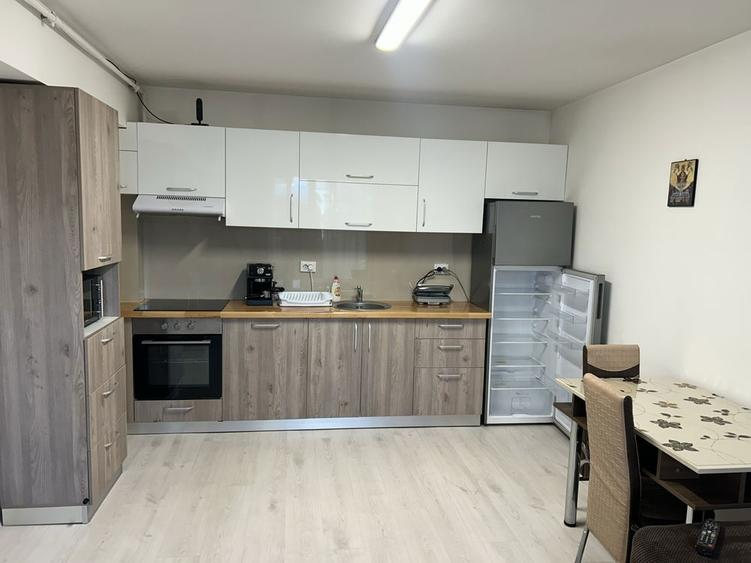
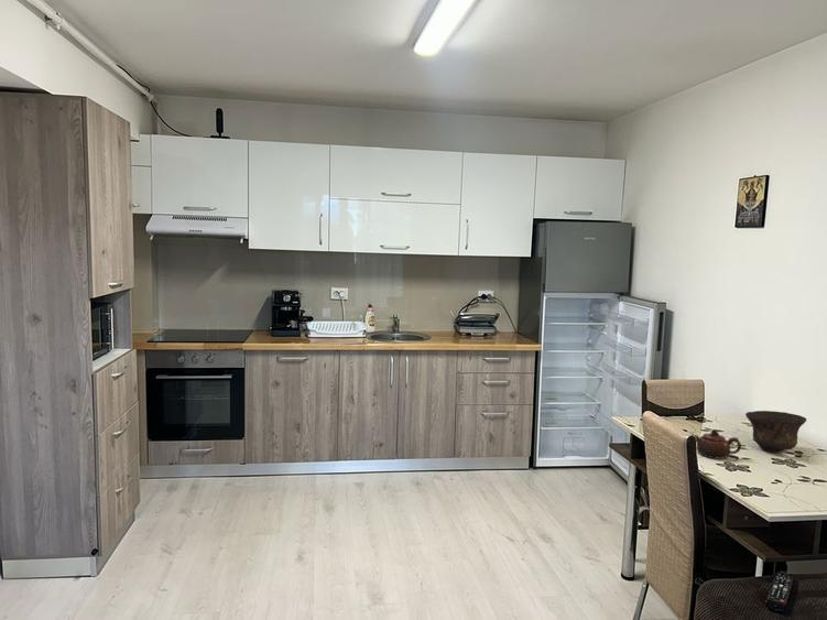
+ bowl (774, 432)
+ teapot (715, 442)
